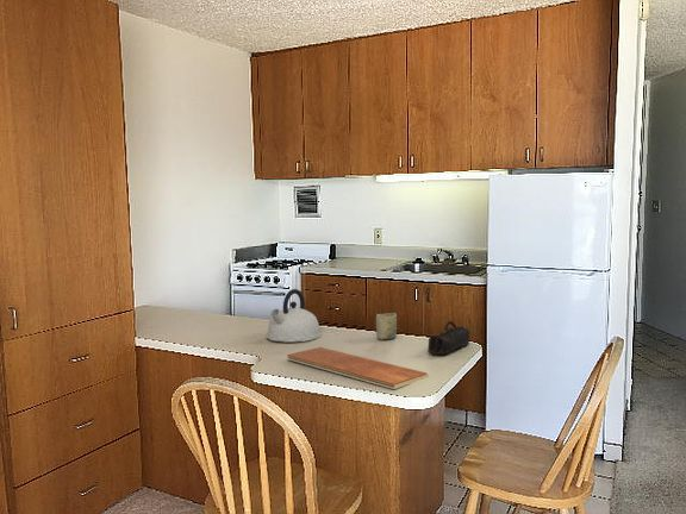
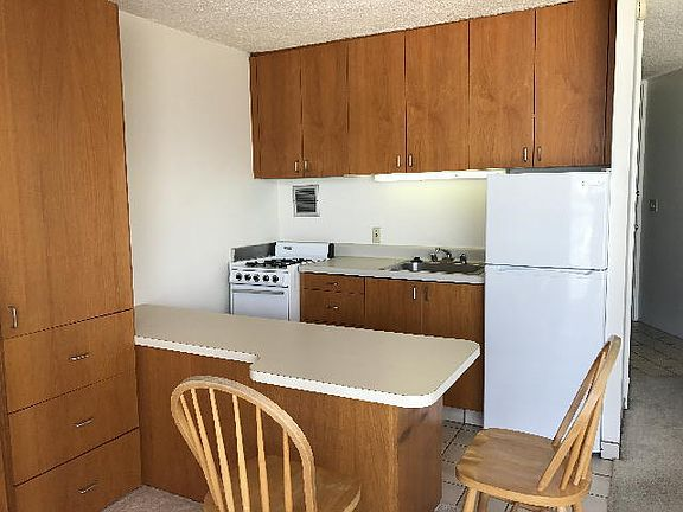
- kettle (292, 313)
- cup (386, 326)
- pencil case (449, 334)
- chopping board (353, 365)
